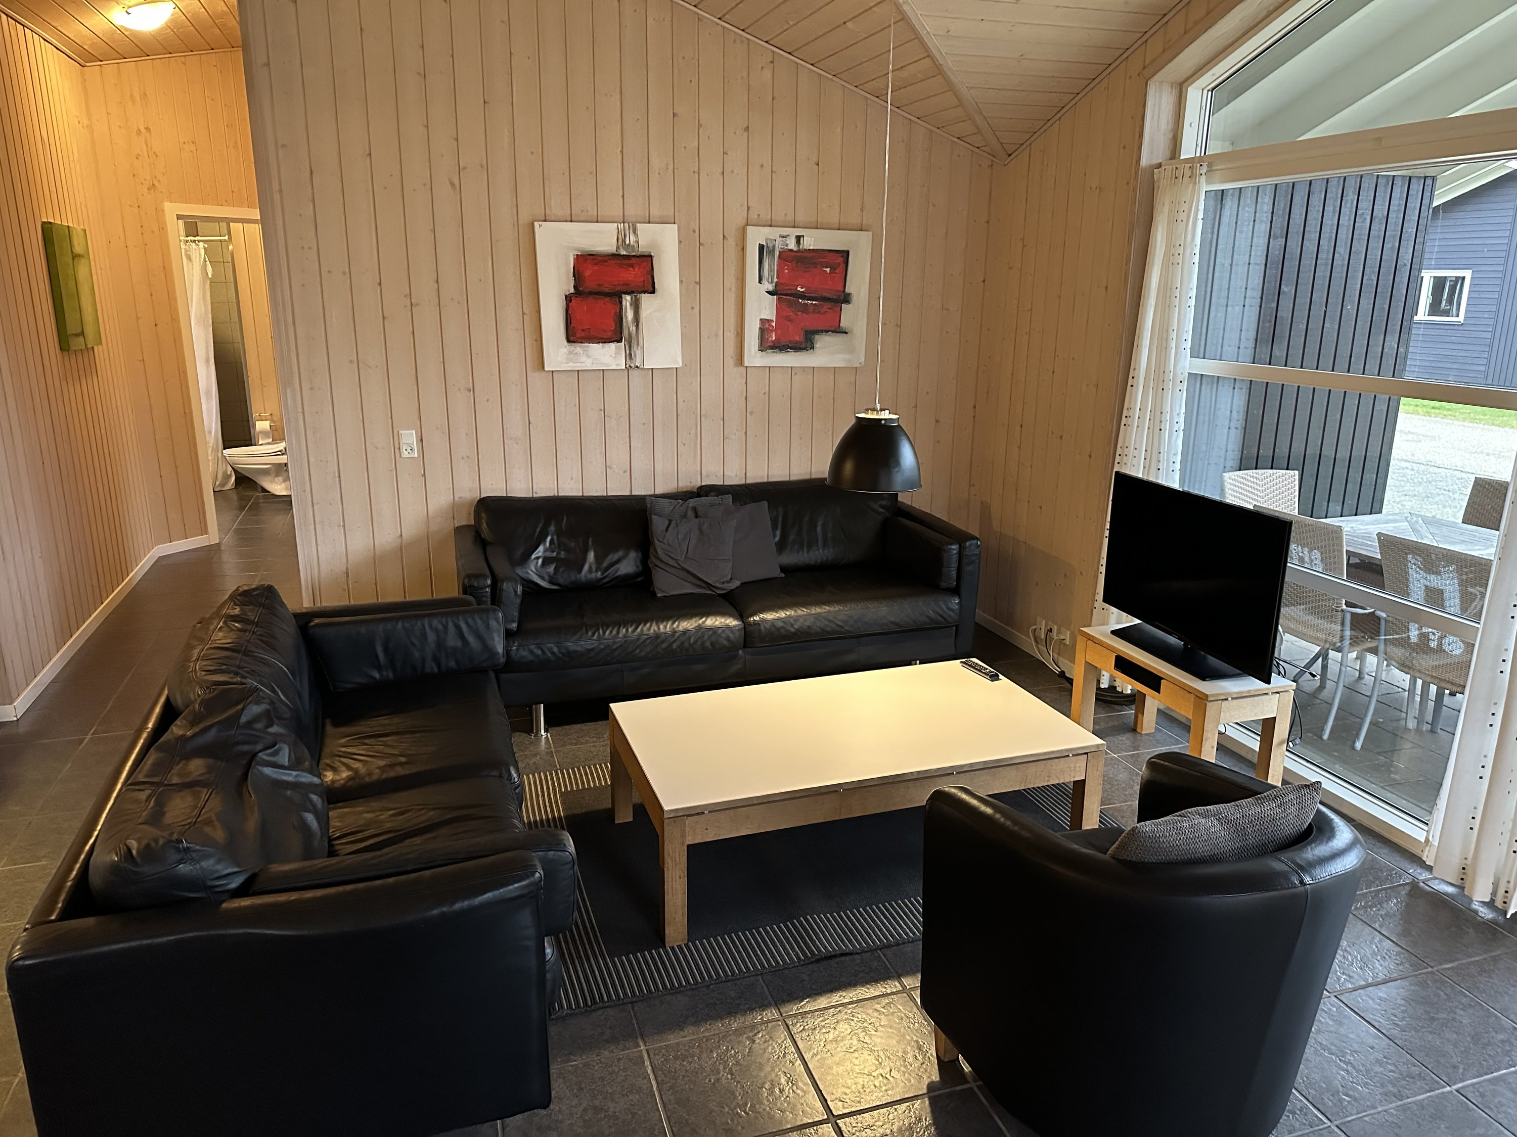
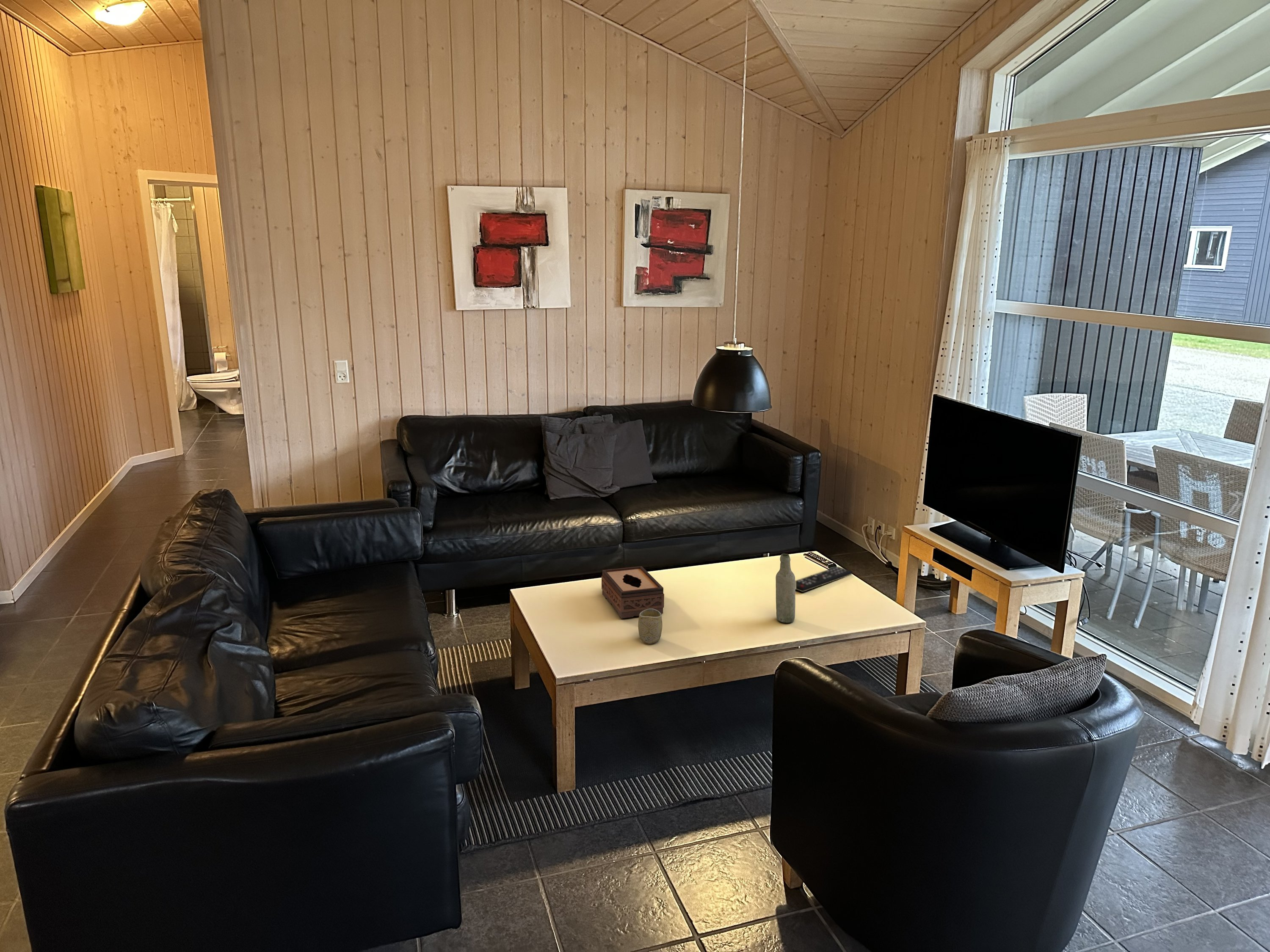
+ bottle (786, 587)
+ cup (650, 626)
+ remote control (820, 578)
+ tissue box (632, 591)
